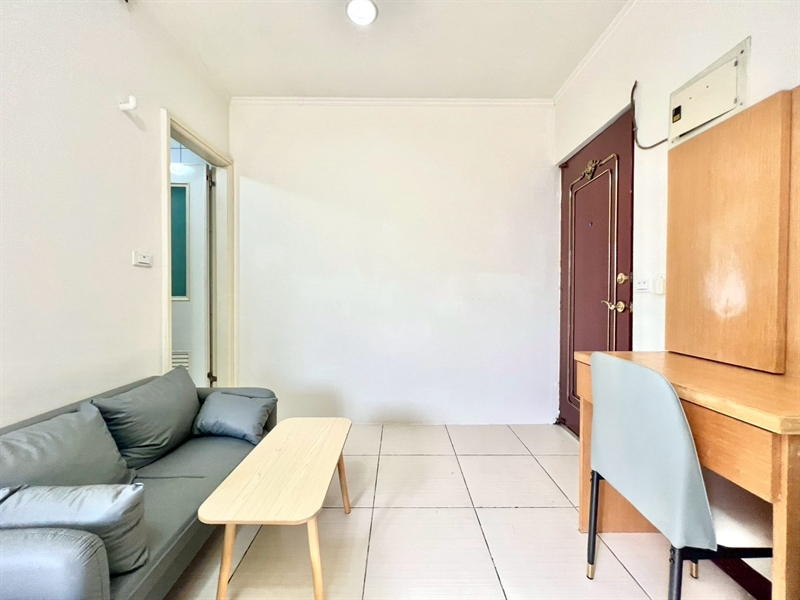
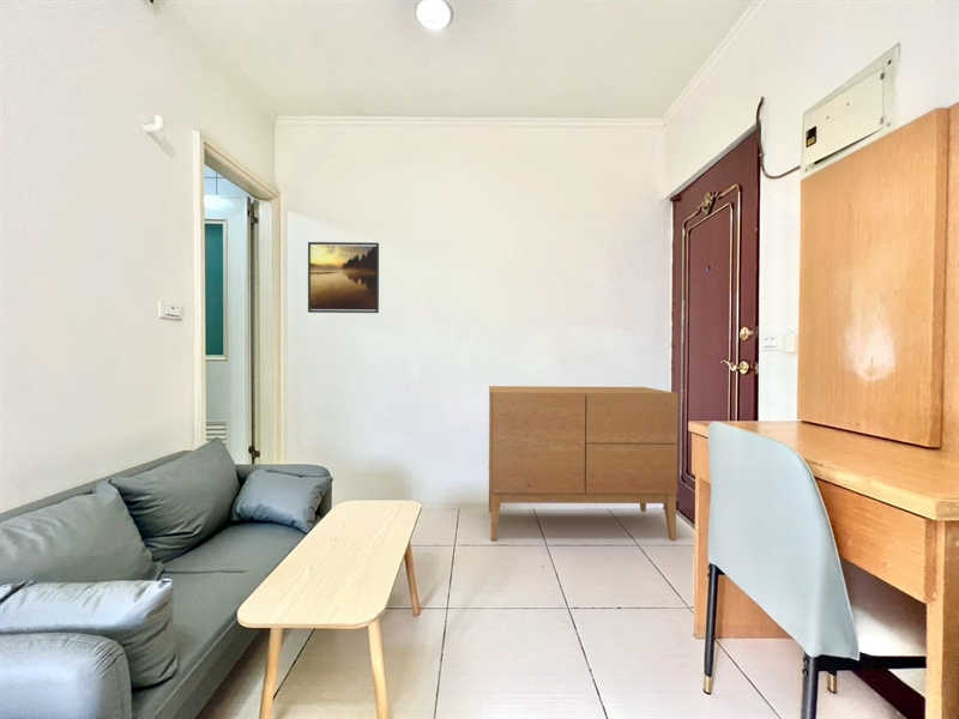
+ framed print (343, 277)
+ sideboard (574, 457)
